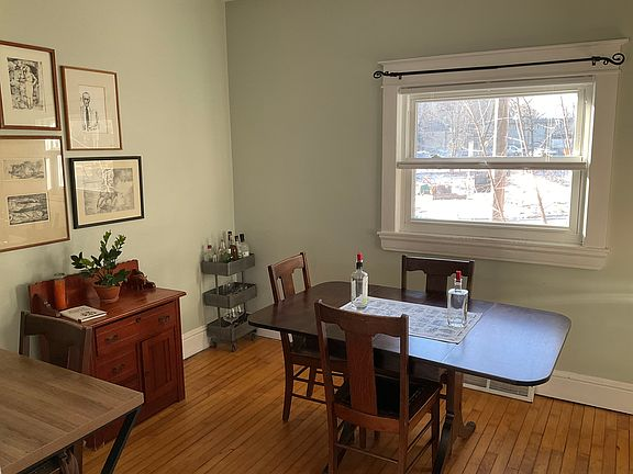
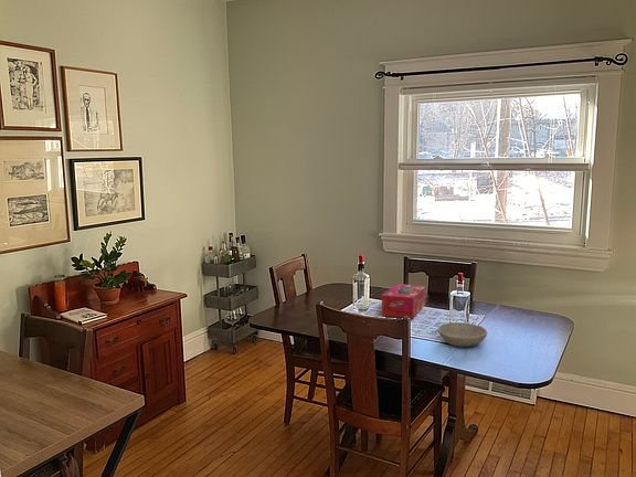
+ bowl (462, 336)
+ tissue box (404, 299)
